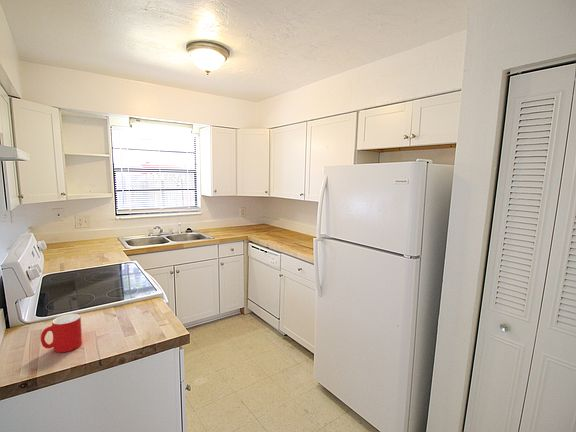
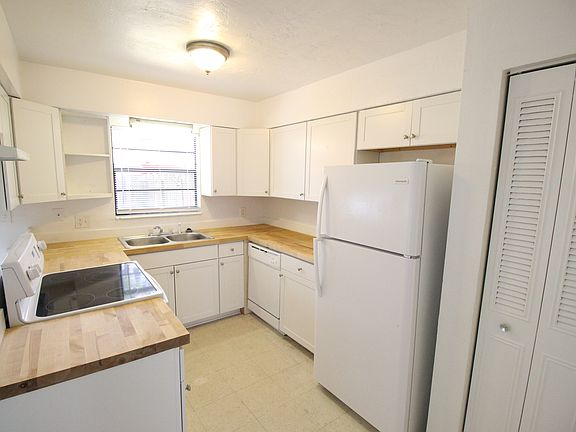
- cup (61, 334)
